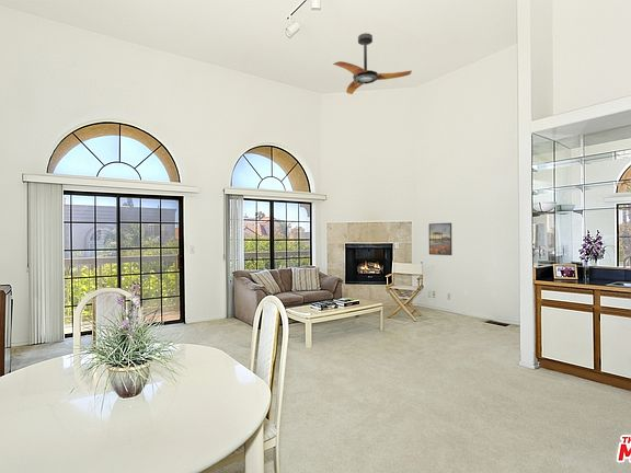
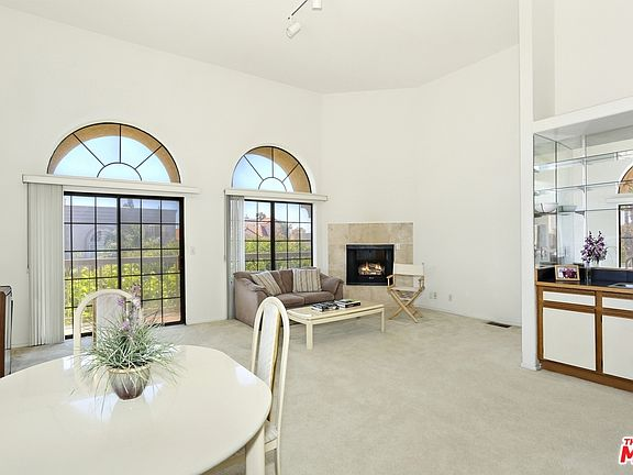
- ceiling fan (366, 59)
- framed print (439, 239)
